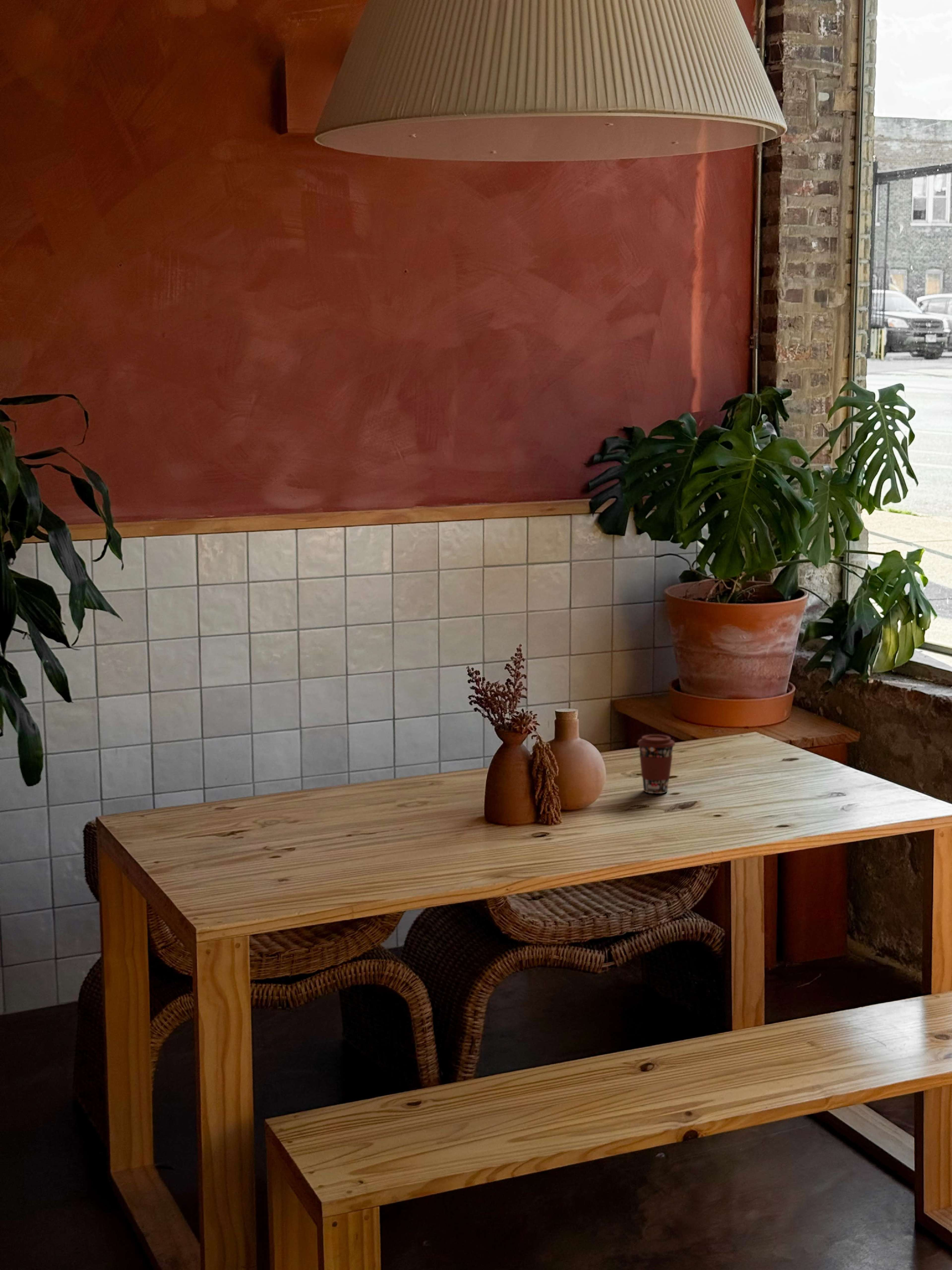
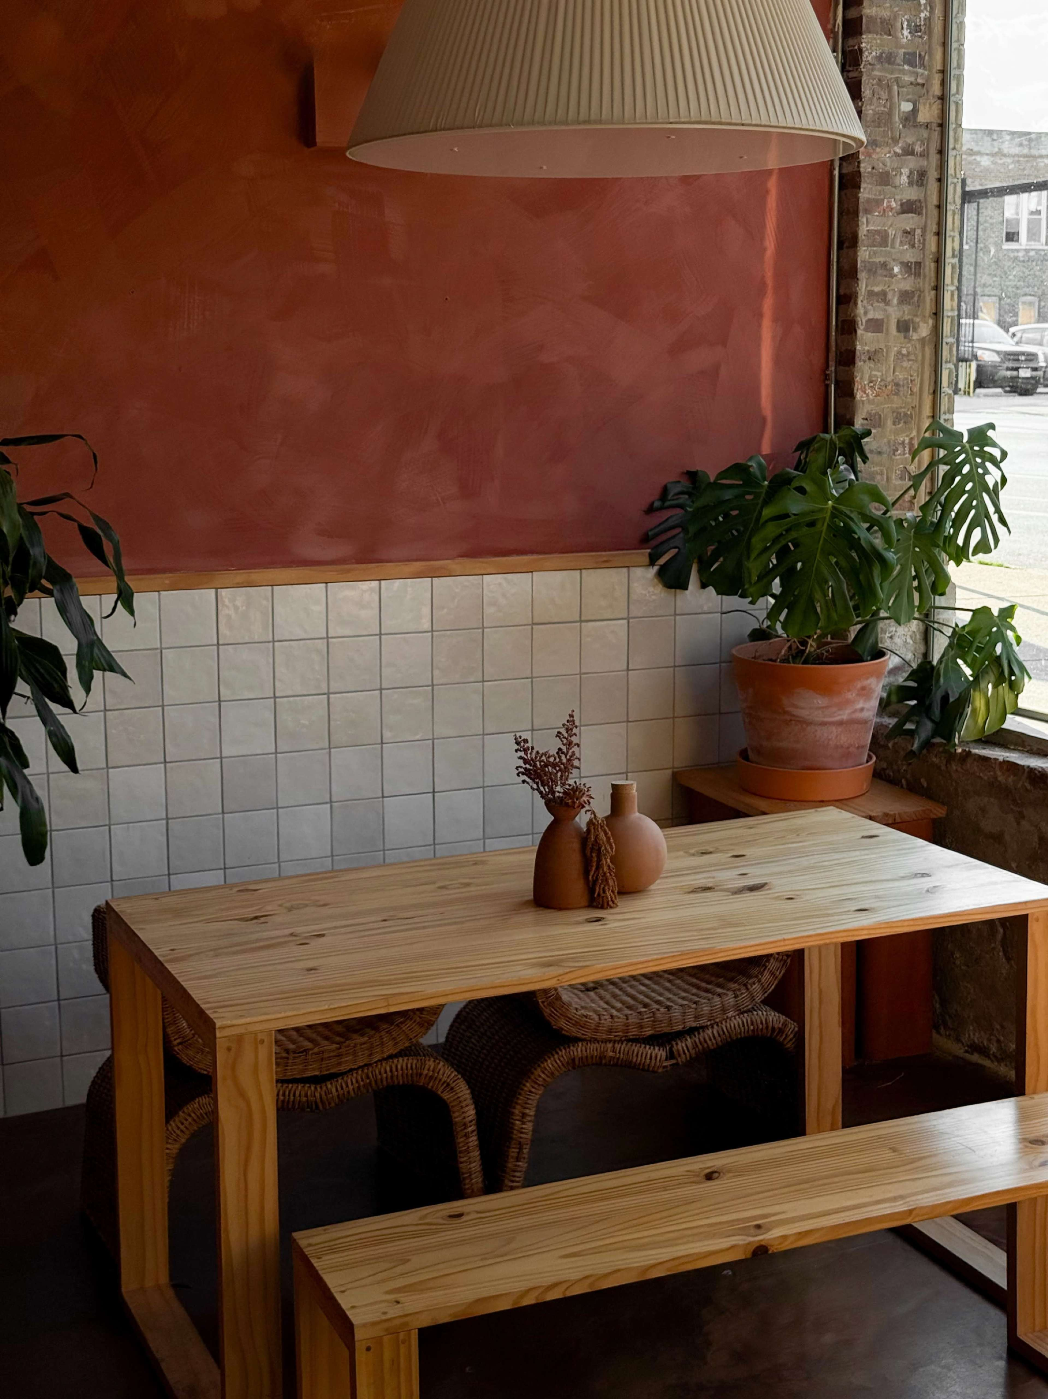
- coffee cup (656, 764)
